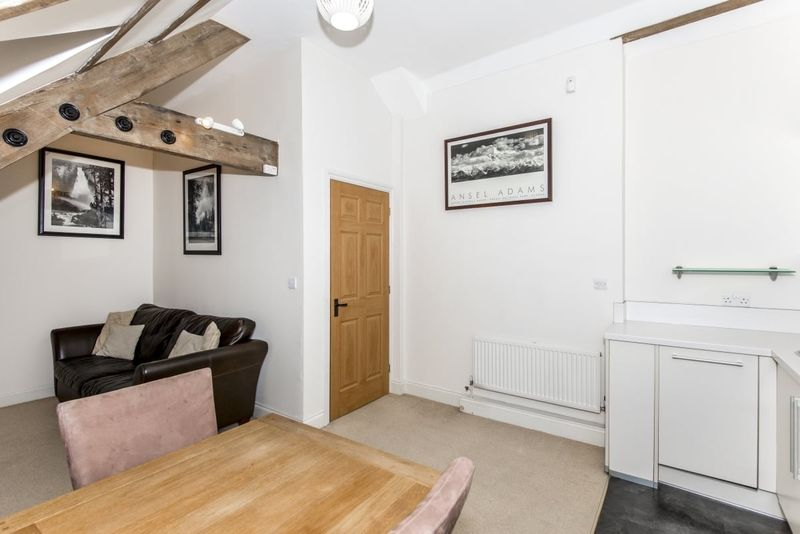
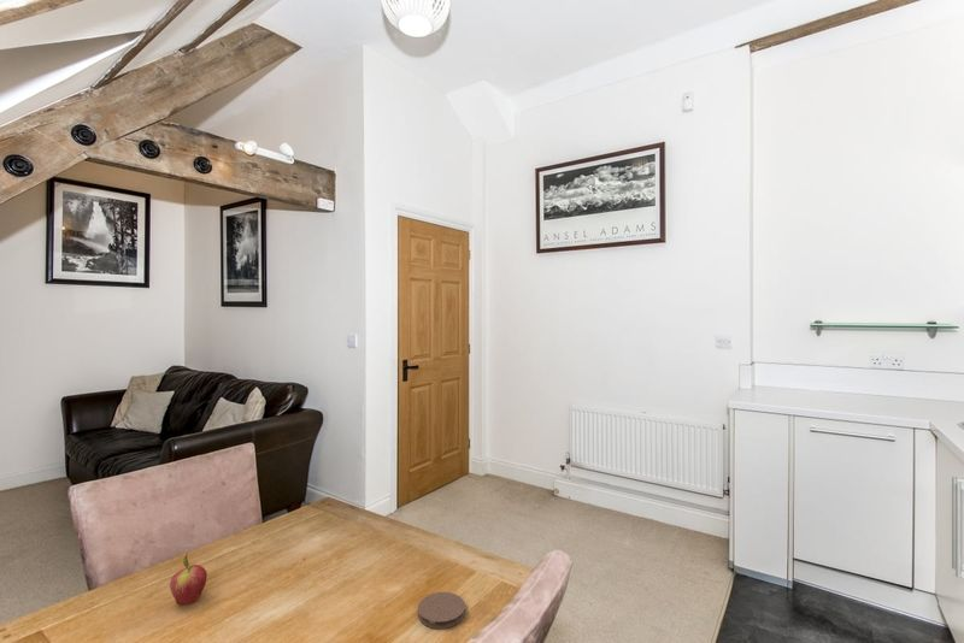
+ fruit (188, 578)
+ coaster (441, 609)
